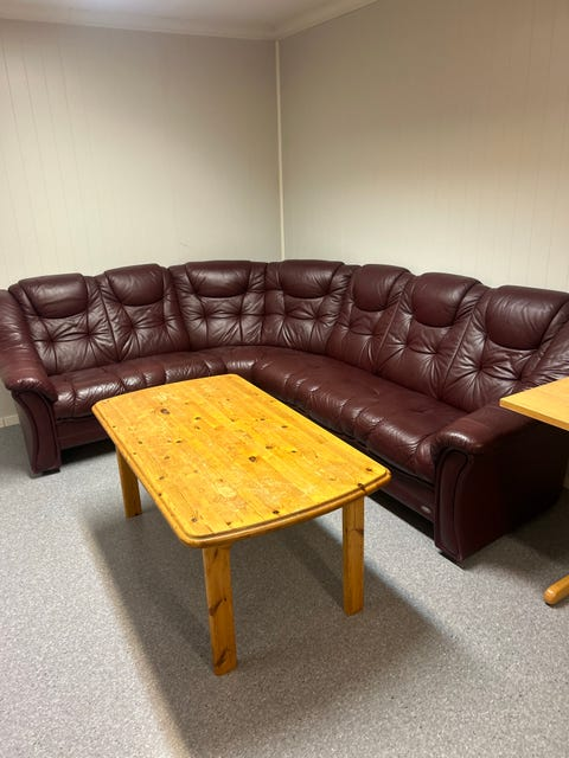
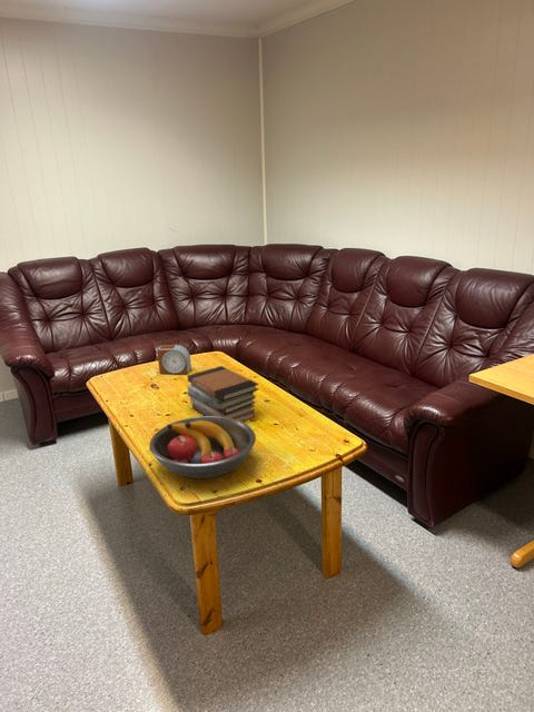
+ fruit bowl (204, 447)
+ alarm clock (174, 358)
+ book stack (221, 395)
